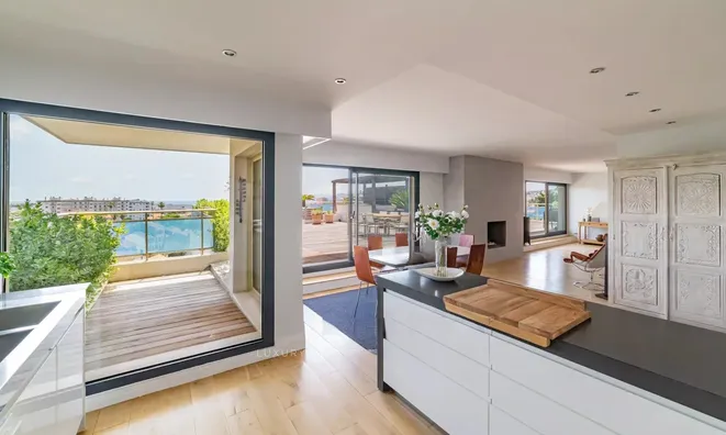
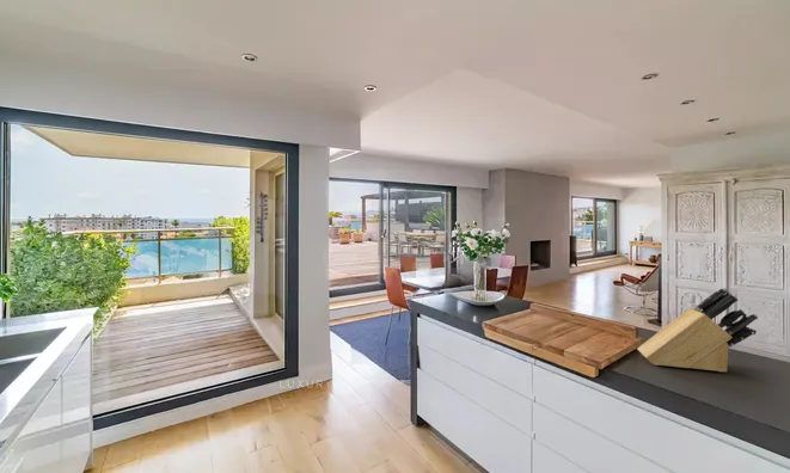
+ knife block (693, 326)
